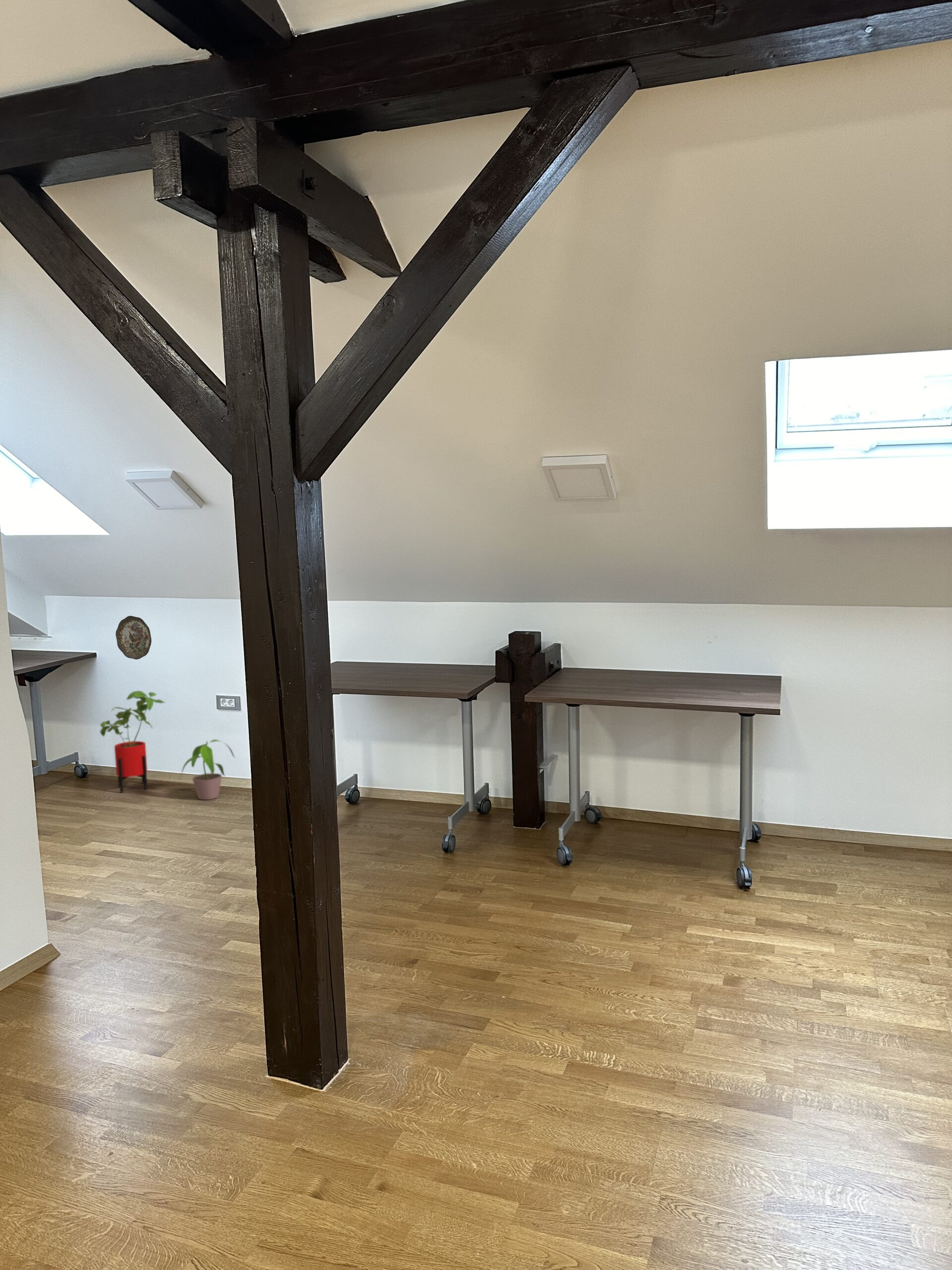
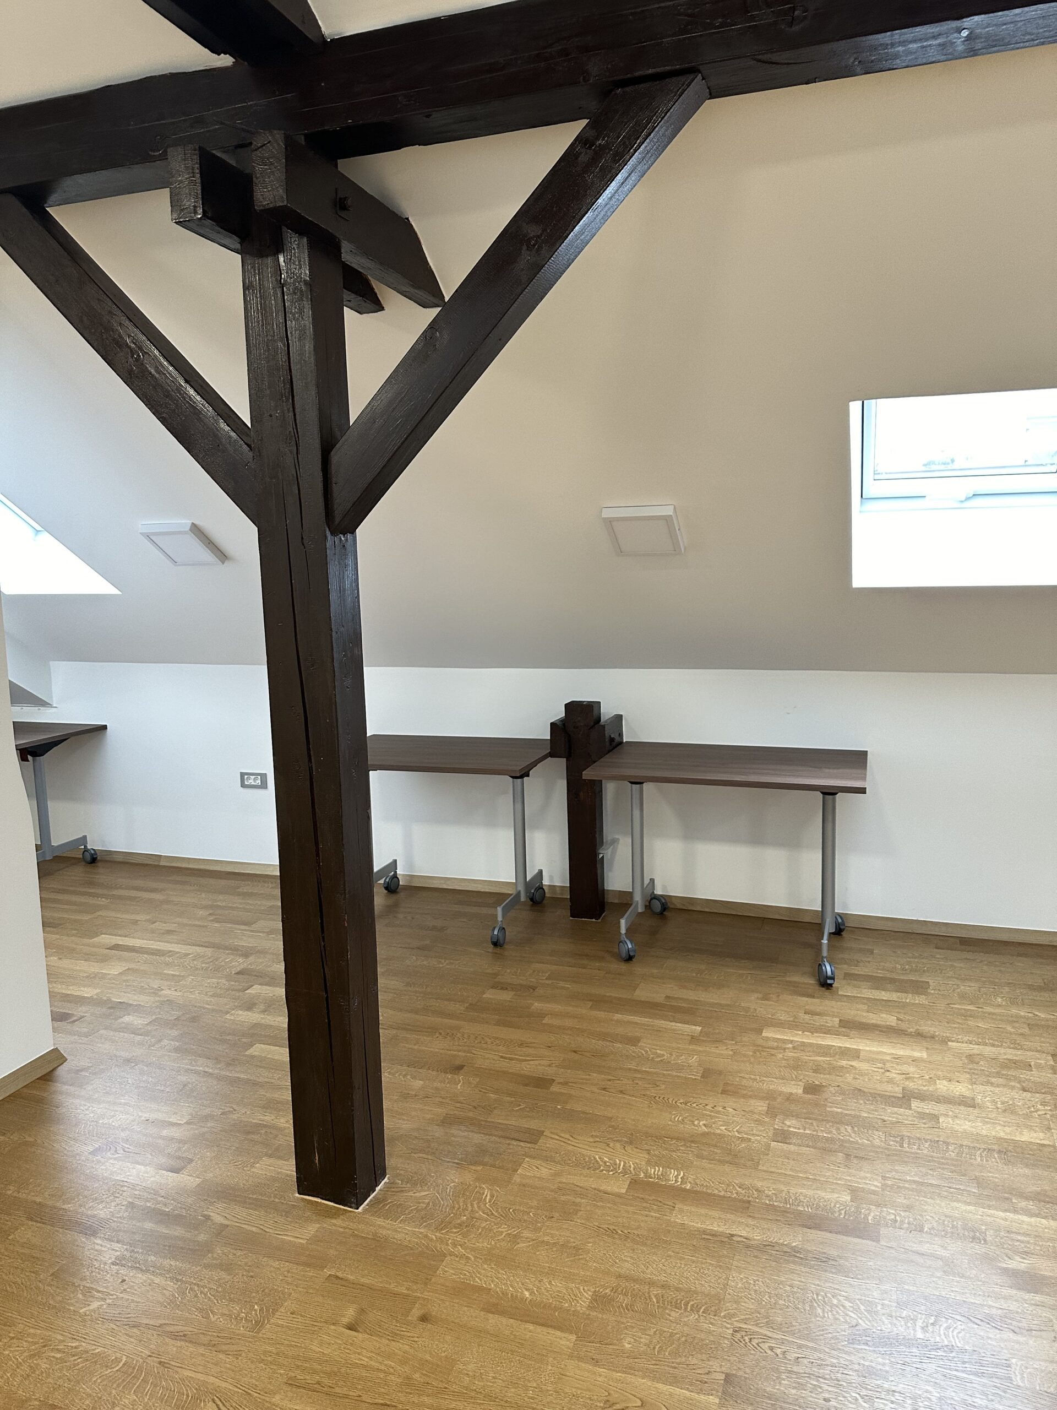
- house plant (129, 740)
- potted plant (205, 770)
- decorative plate (134, 637)
